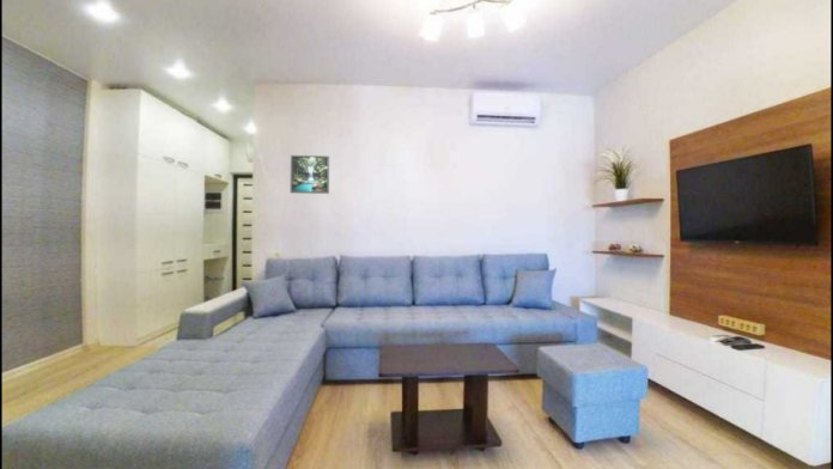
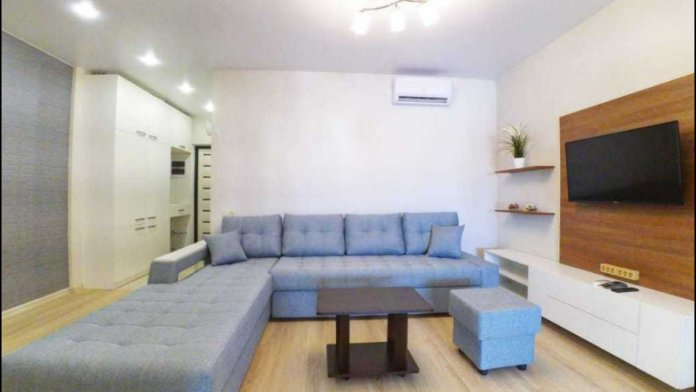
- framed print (309, 173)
